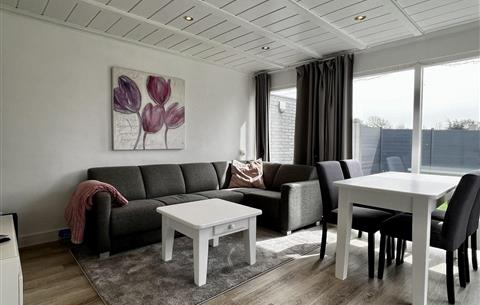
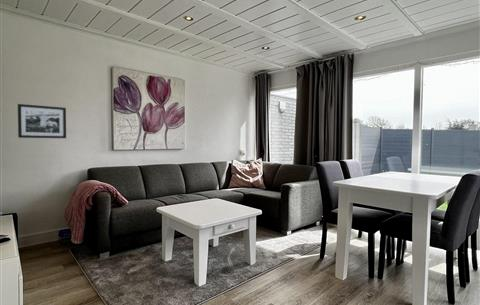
+ picture frame (43, 122)
